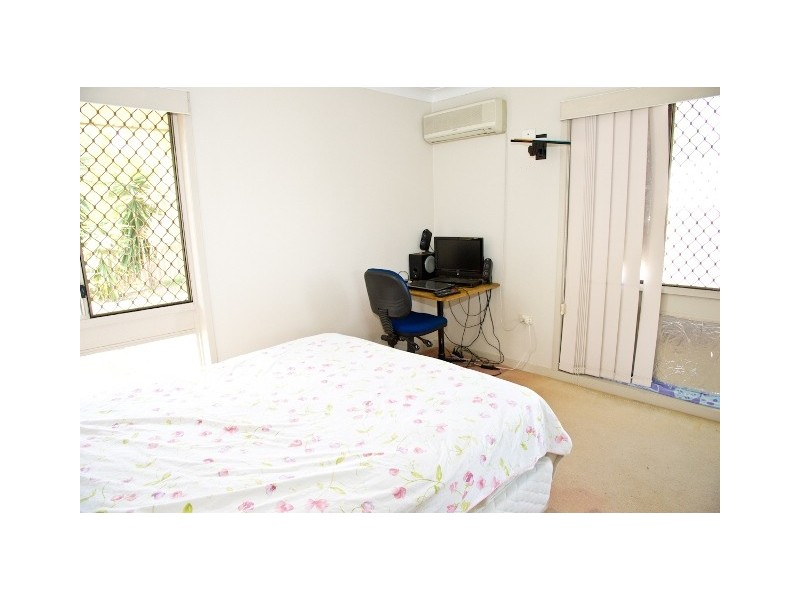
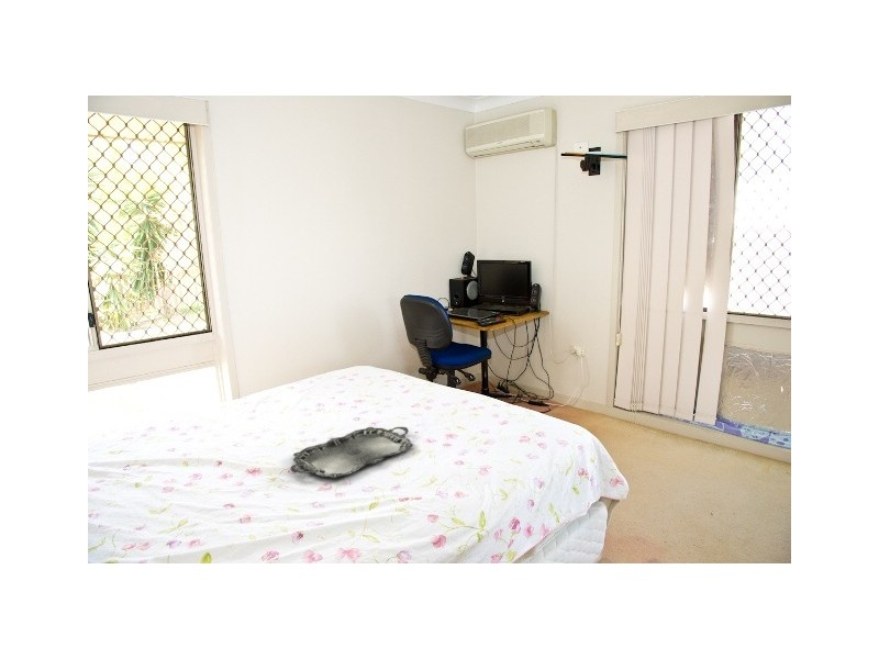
+ serving tray (354, 449)
